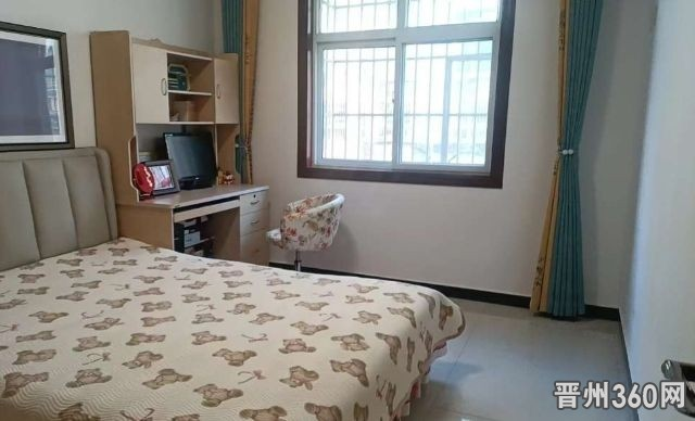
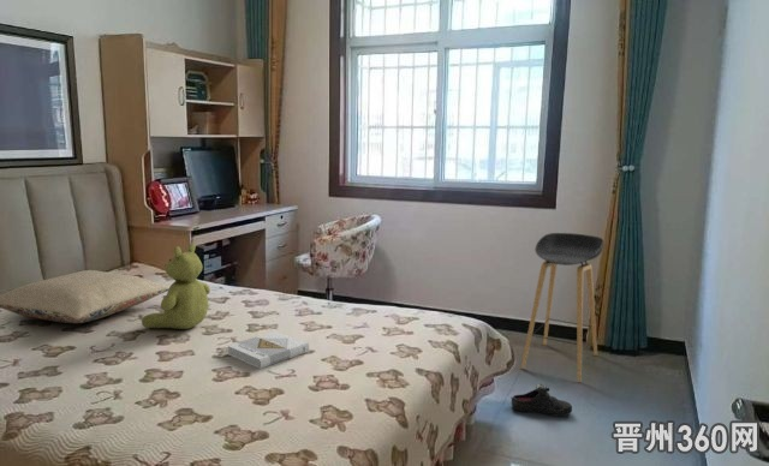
+ pillow (83, 294)
+ stuffed bear (175, 285)
+ book (268, 348)
+ stool (577, 300)
+ shoe (542, 396)
